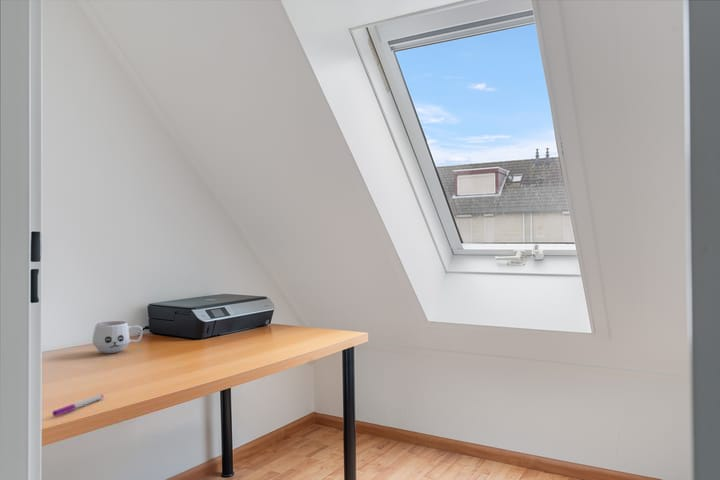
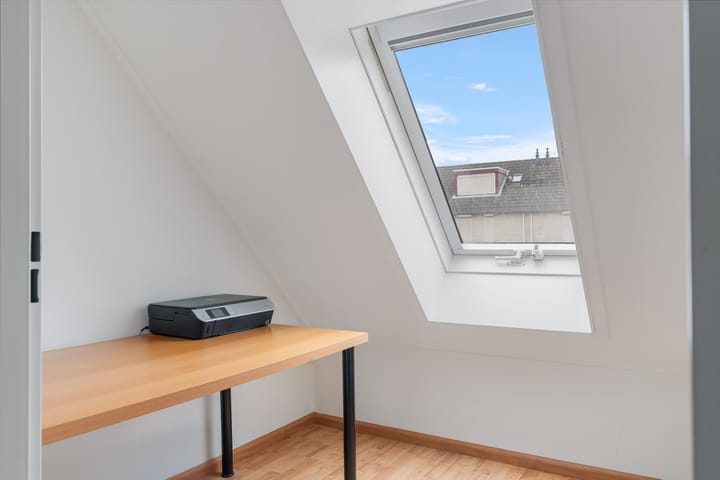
- mug (118, 336)
- pen (79, 404)
